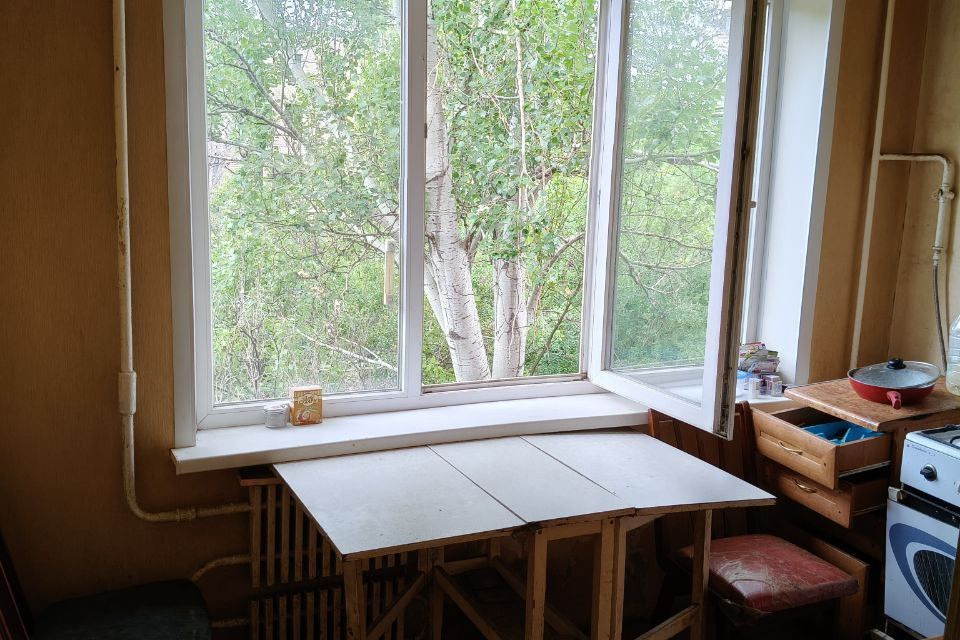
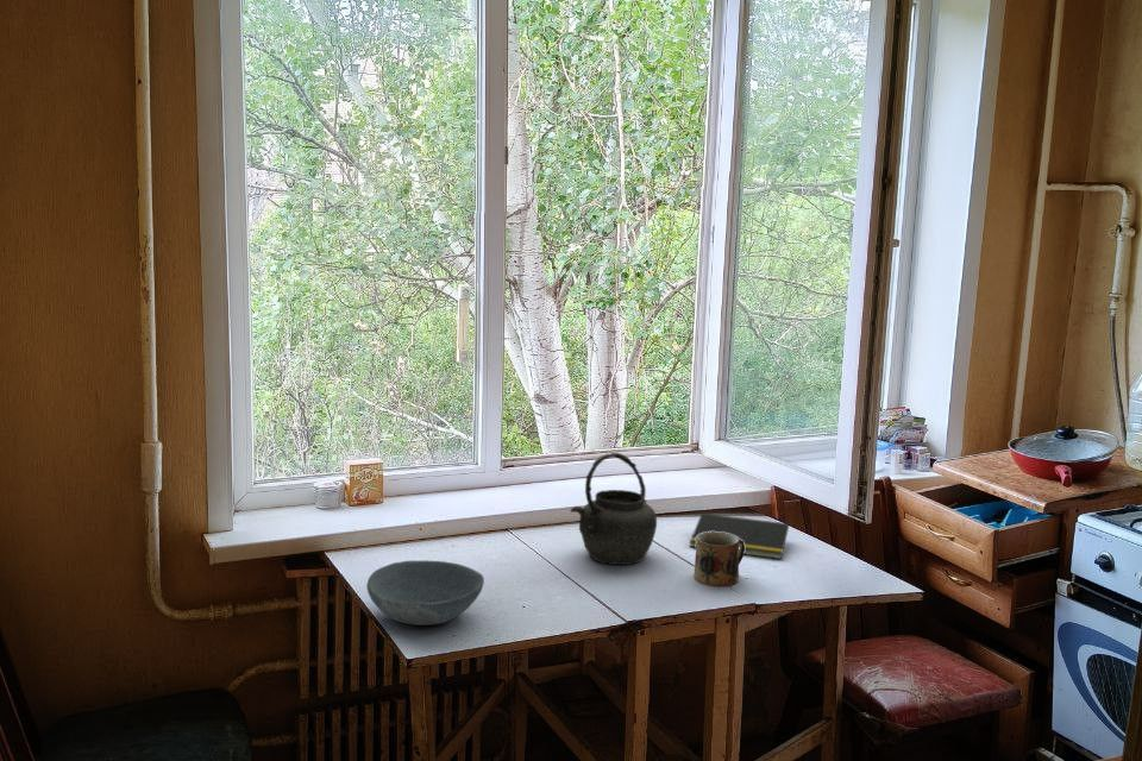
+ bowl (425, 597)
+ kettle (609, 508)
+ mug (719, 558)
+ notepad (740, 534)
